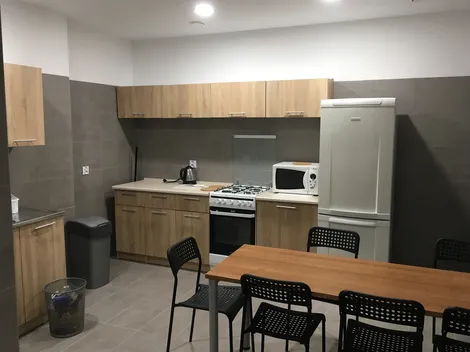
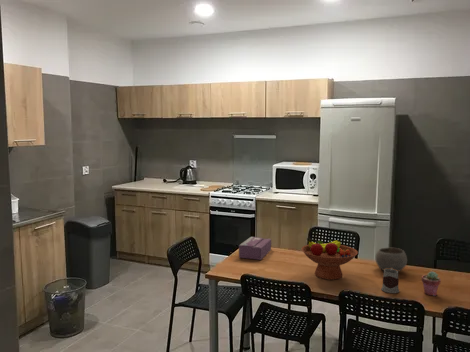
+ fruit bowl (329, 258)
+ bowl (390, 260)
+ tissue box (255, 247)
+ potted succulent (431, 282)
+ mug (390, 279)
